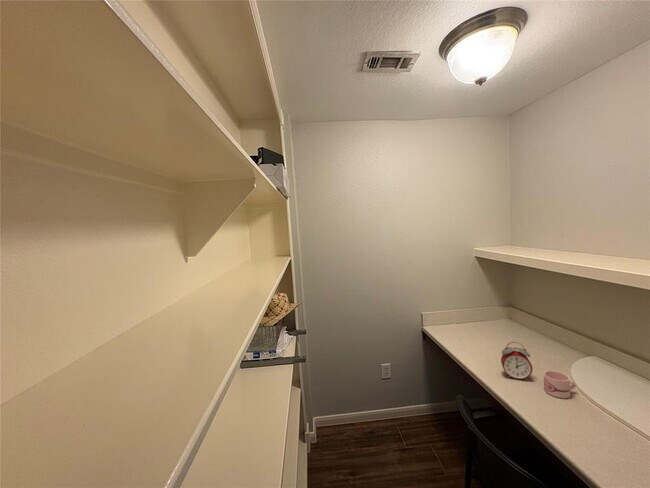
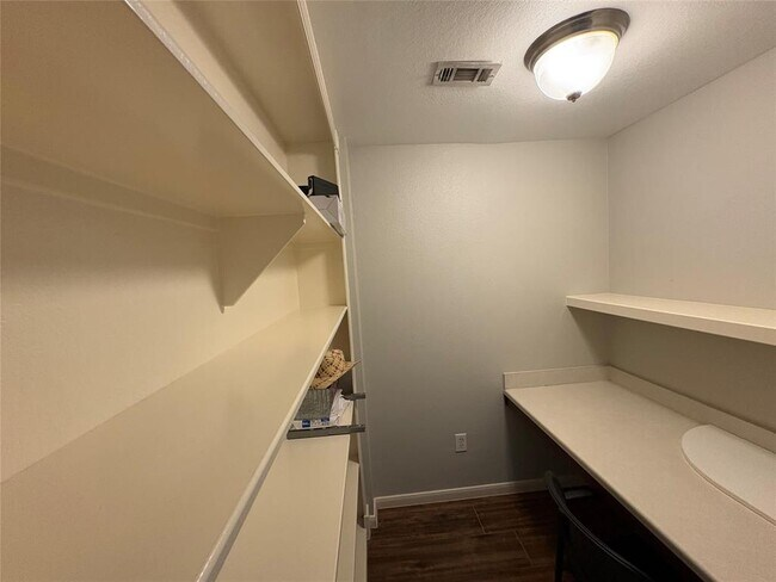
- mug (560, 384)
- alarm clock (515, 359)
